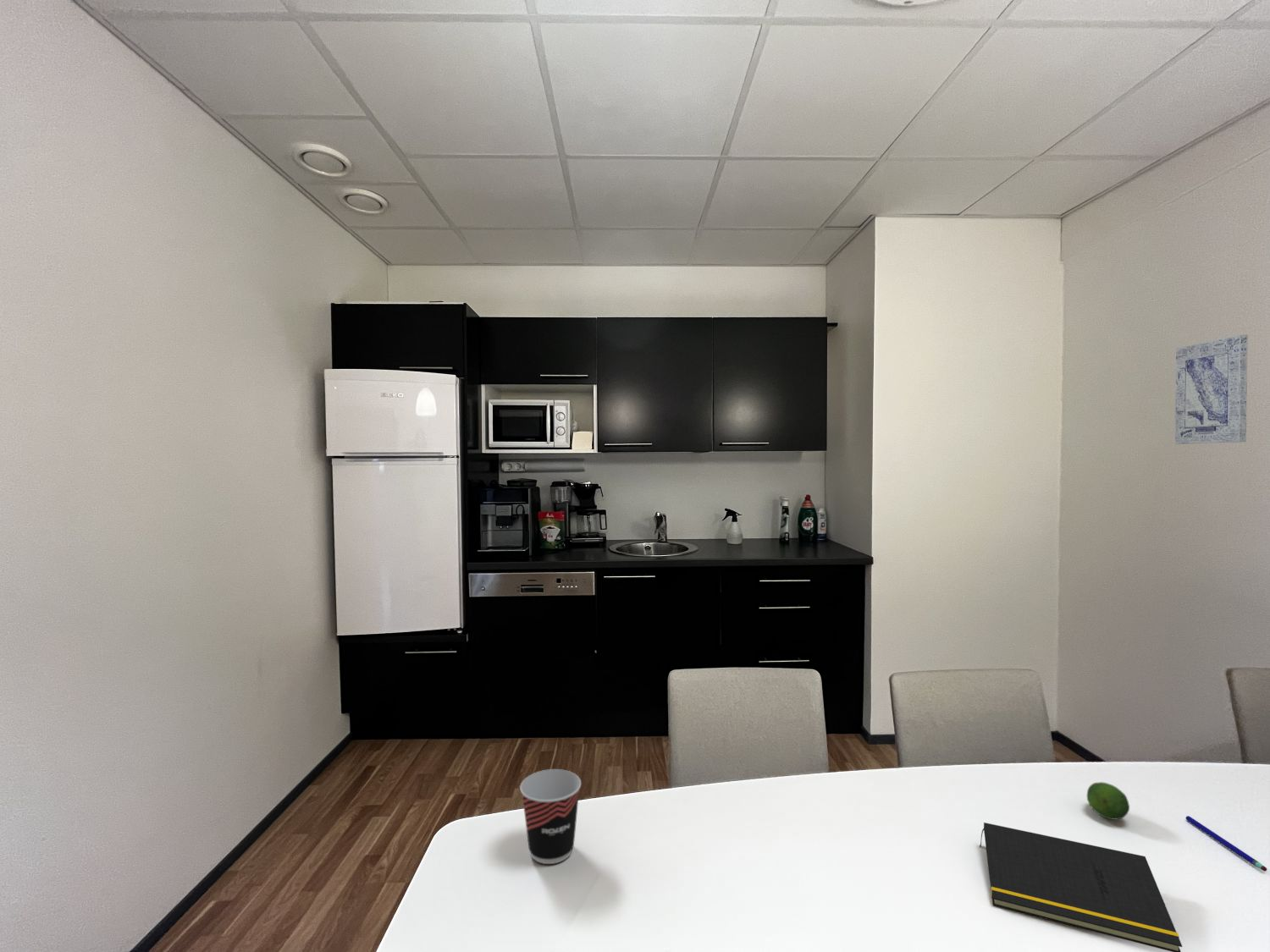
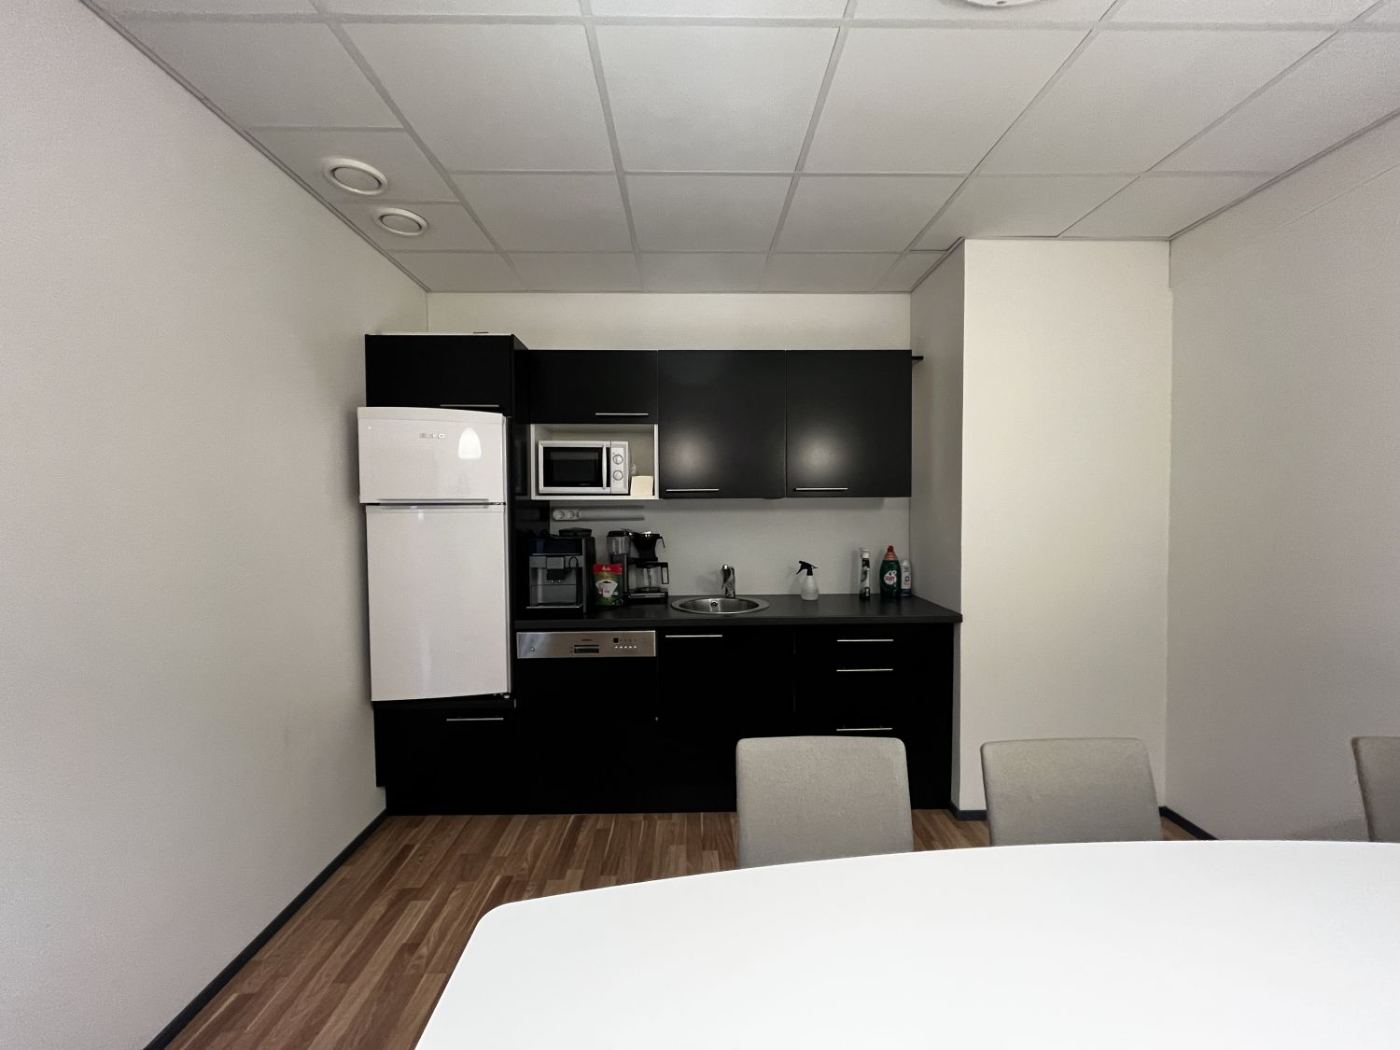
- pen (1223, 841)
- notepad (1070, 880)
- wall art (1209, 392)
- fruit (1106, 800)
- cup (551, 817)
